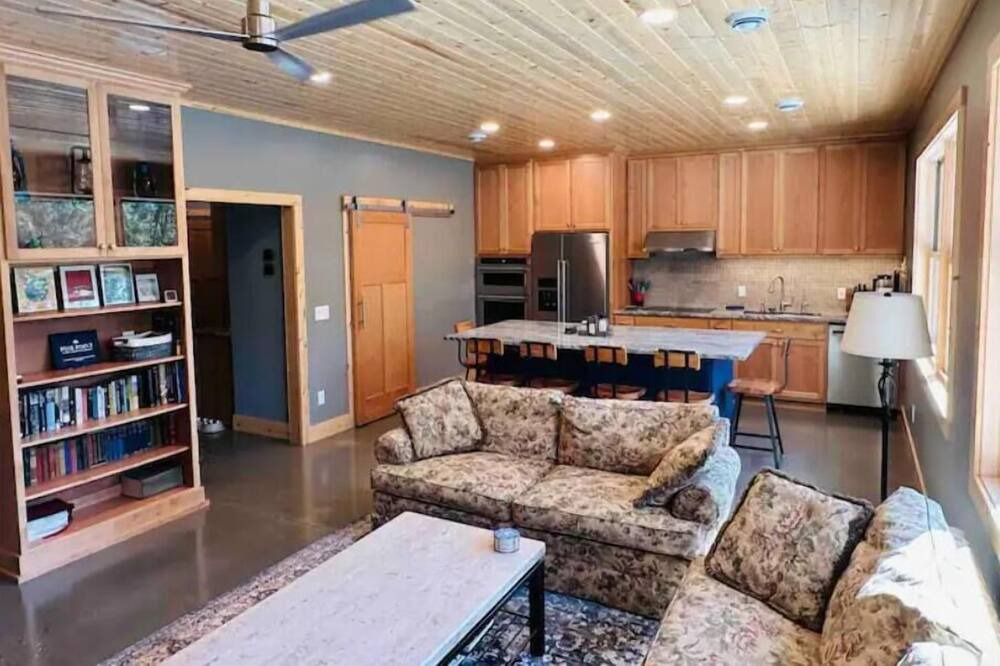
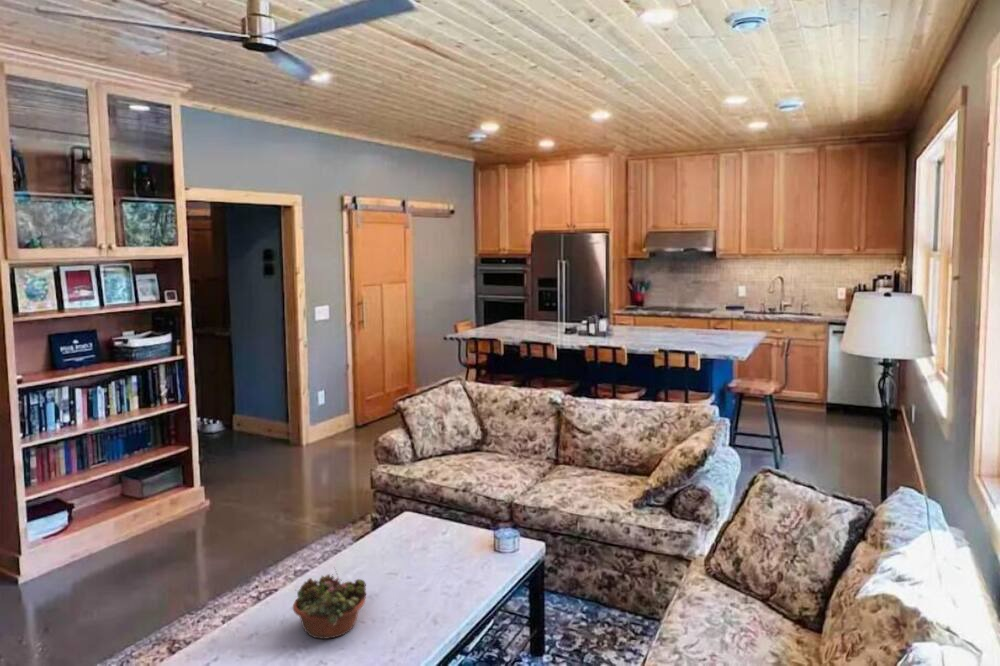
+ succulent planter (326, 600)
